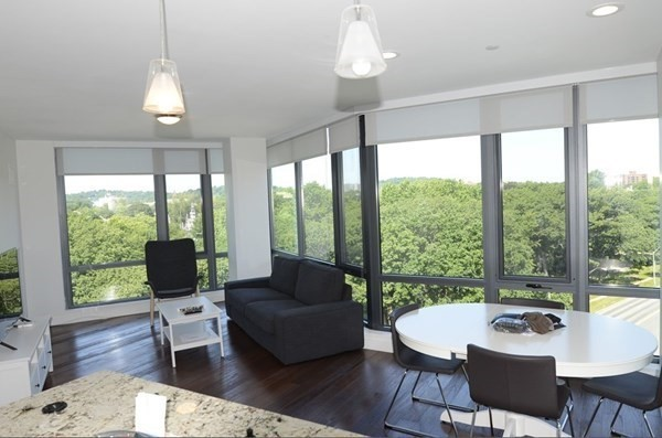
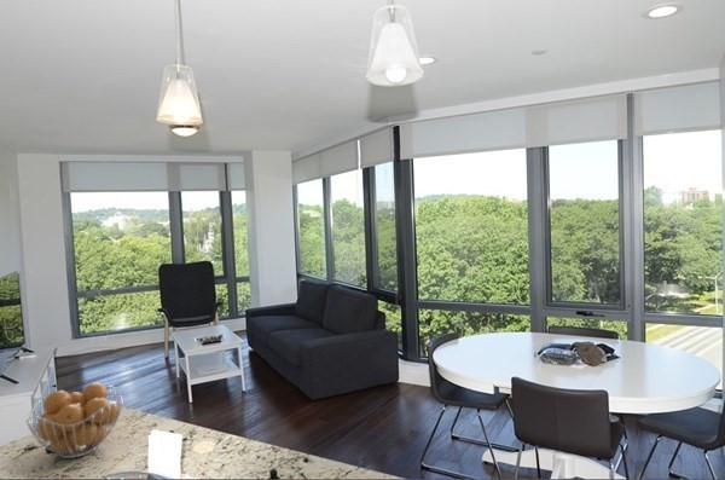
+ fruit basket (76, 418)
